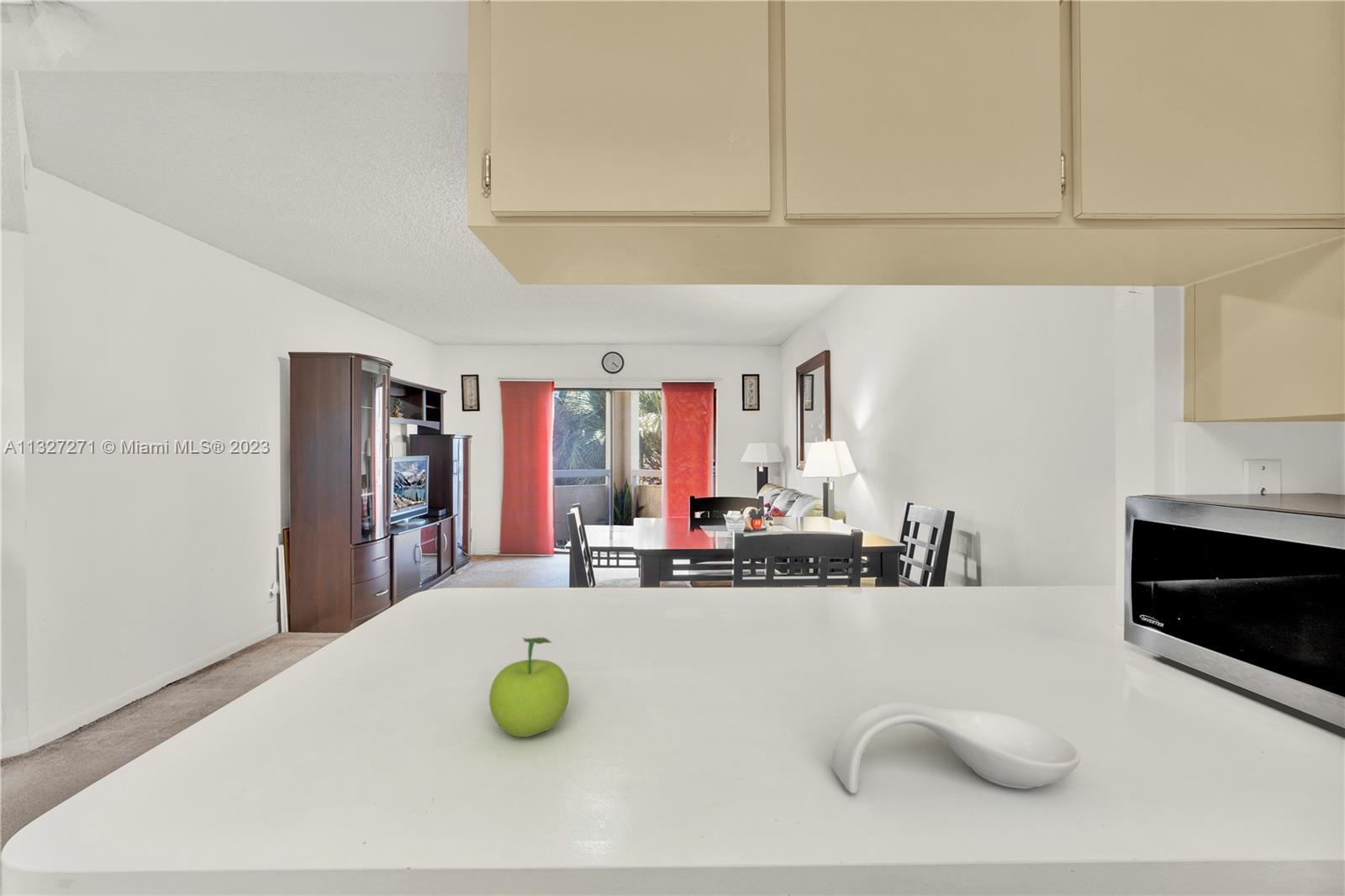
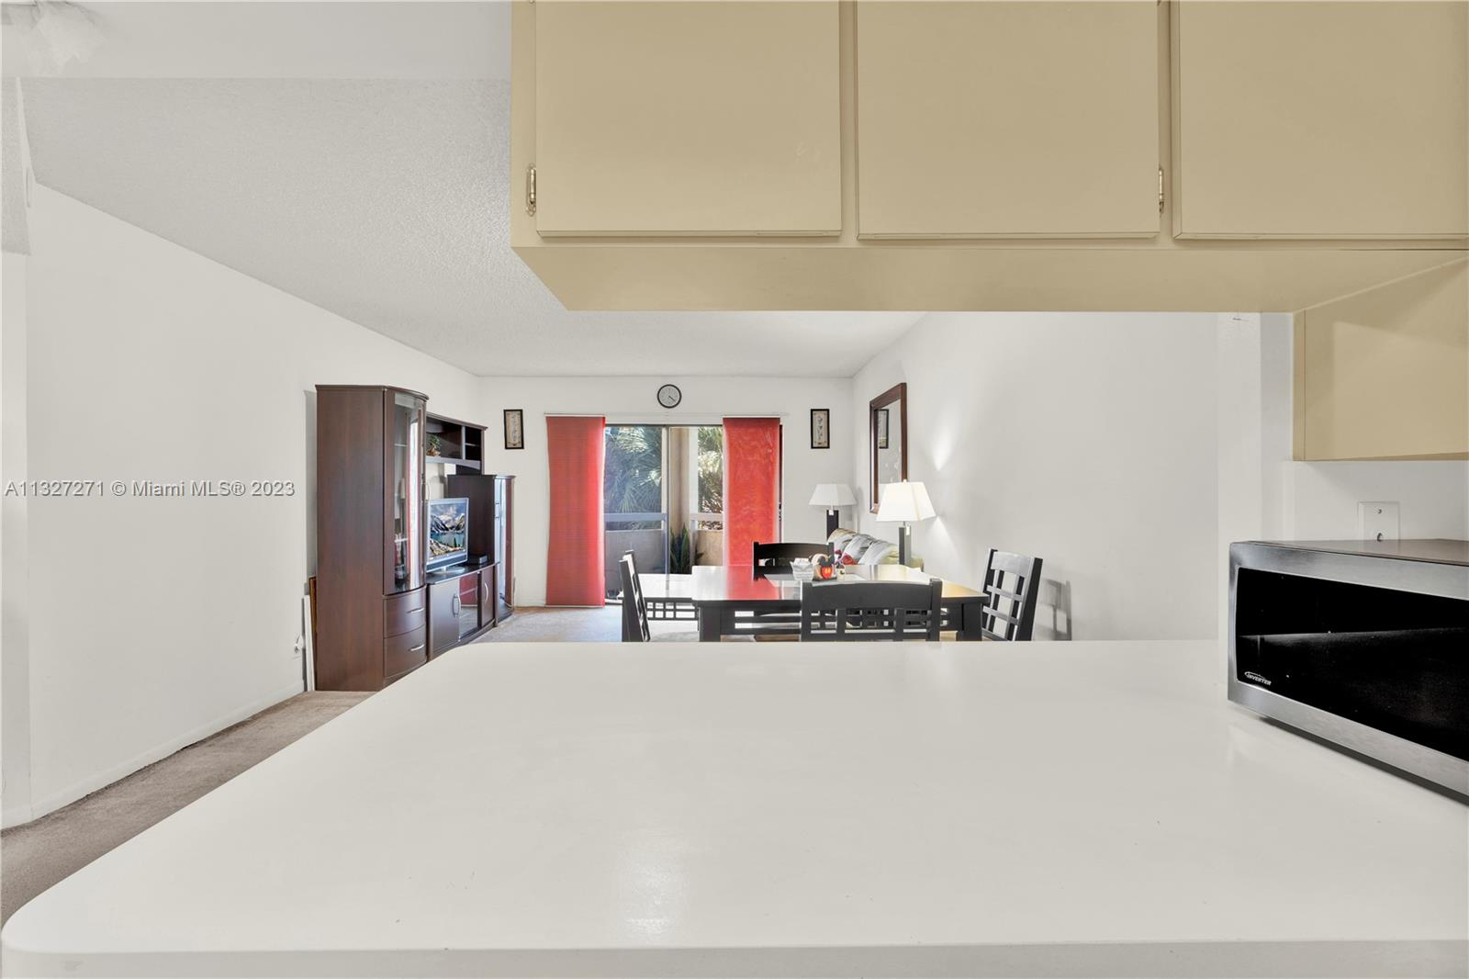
- fruit (534, 680)
- spoon rest (954, 741)
